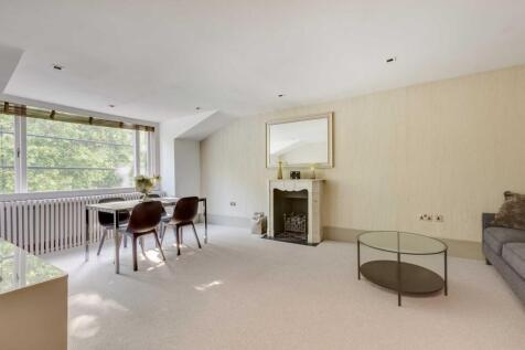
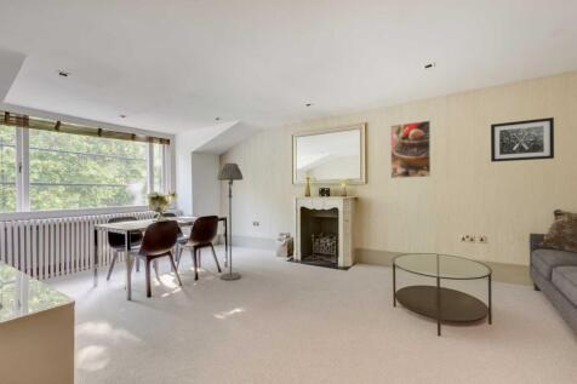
+ wall art (520, 141)
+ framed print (410, 150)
+ floor lamp (230, 219)
